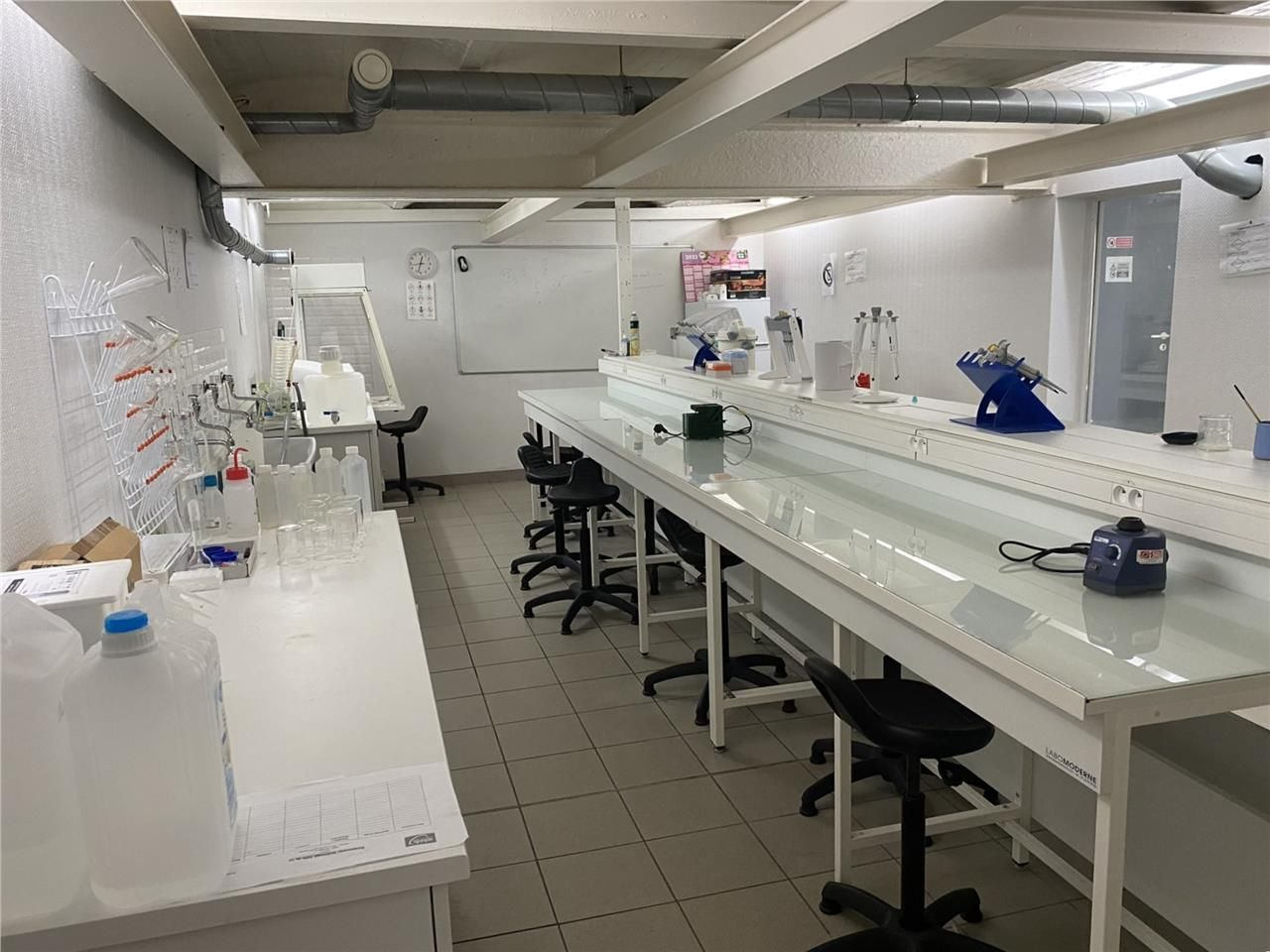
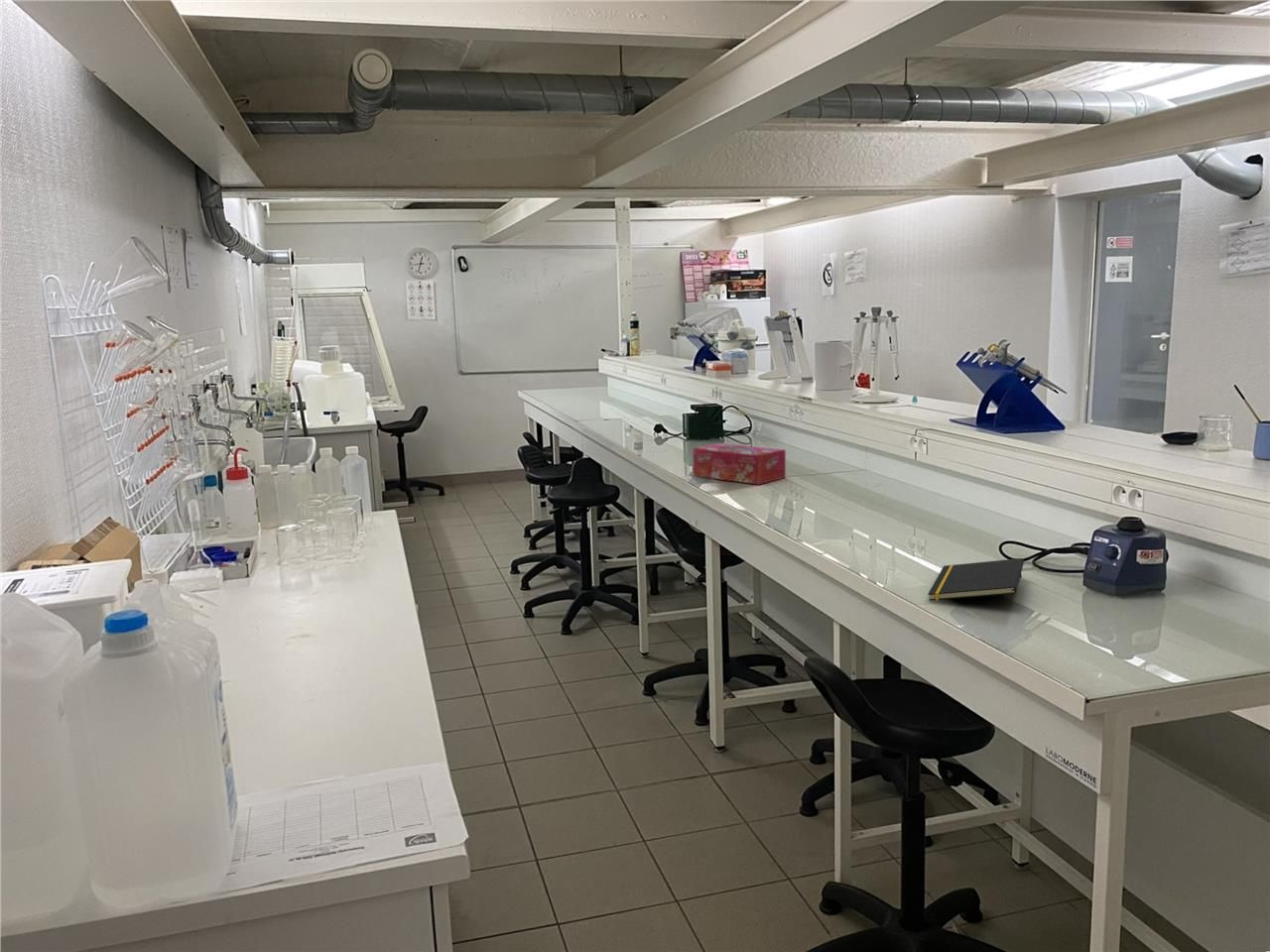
+ notepad (977, 578)
+ tissue box (738, 462)
